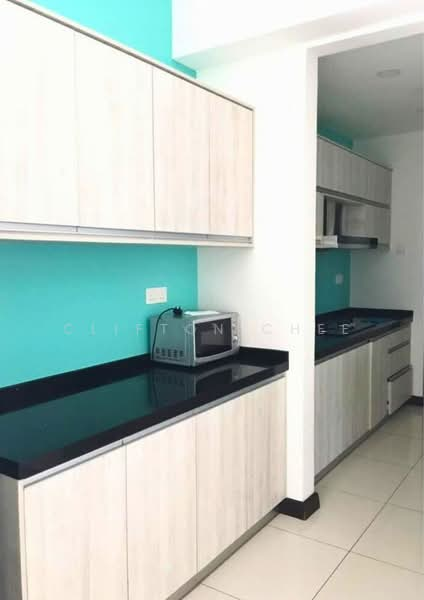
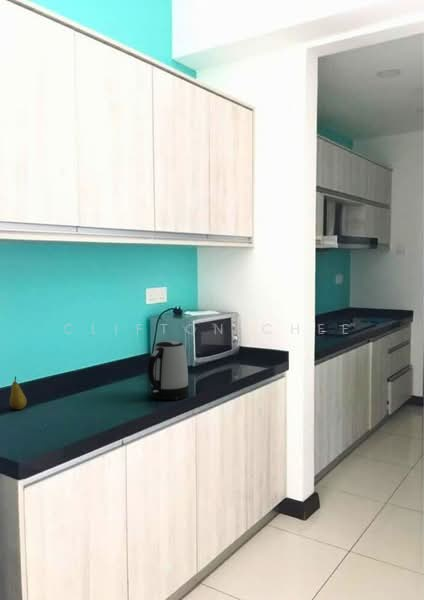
+ fruit (18, 392)
+ kettle (166, 369)
